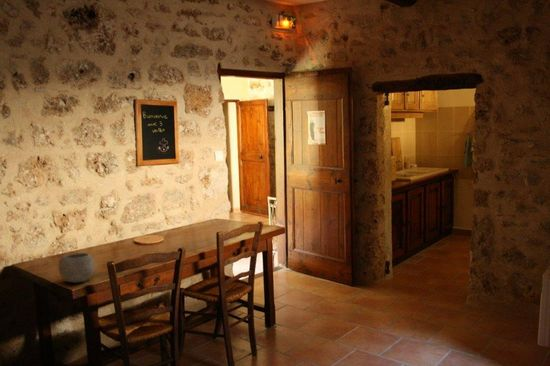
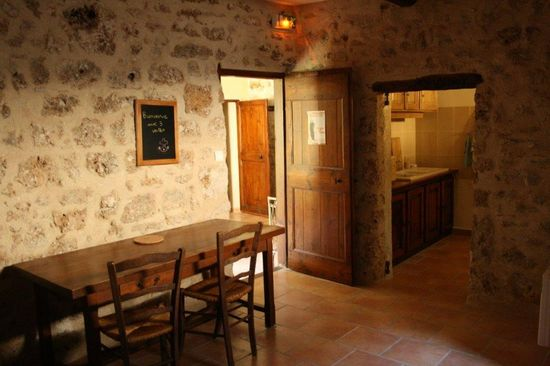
- bowl (76, 267)
